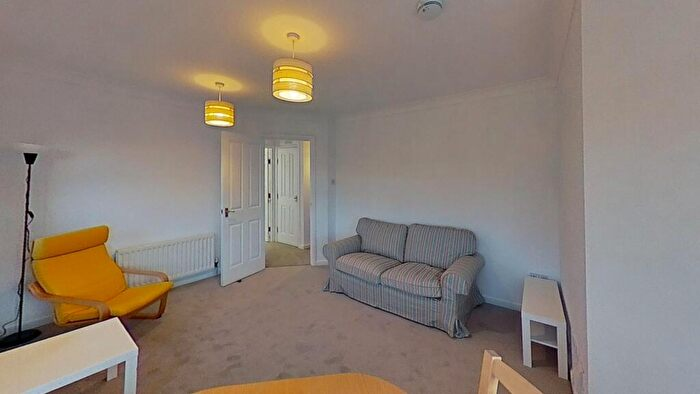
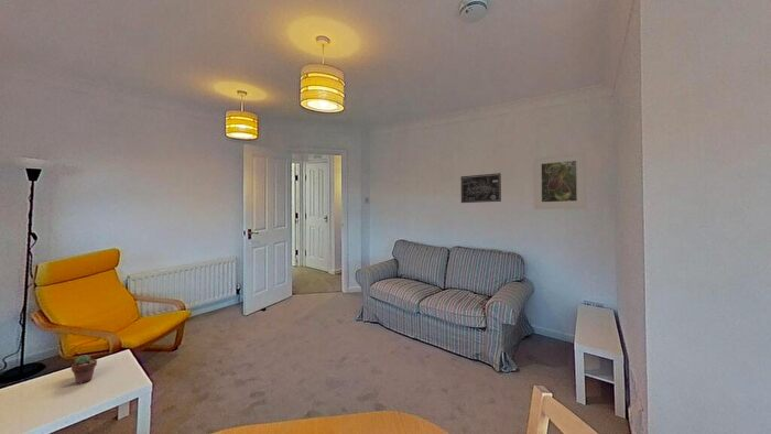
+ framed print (558, 182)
+ wall art (480, 188)
+ potted succulent (84, 367)
